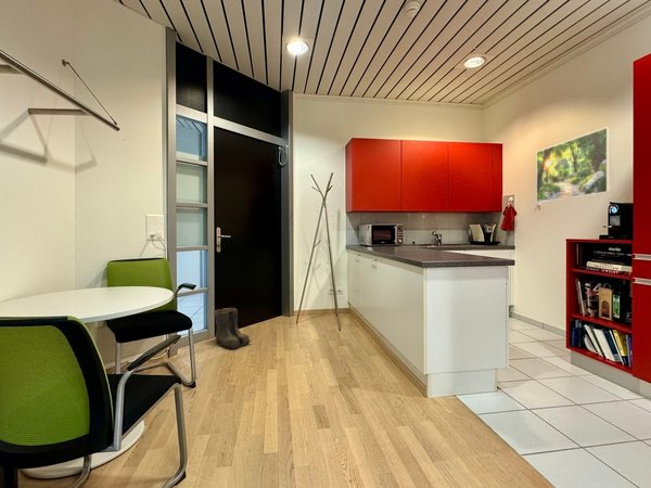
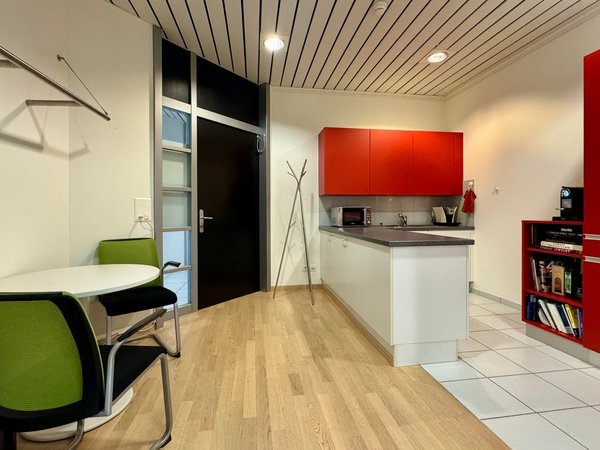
- boots (231, 326)
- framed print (569, 169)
